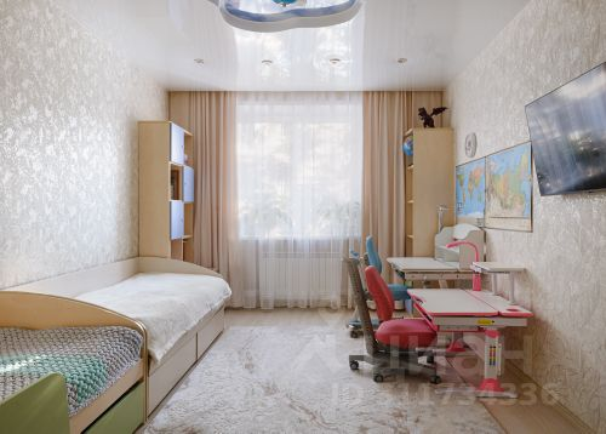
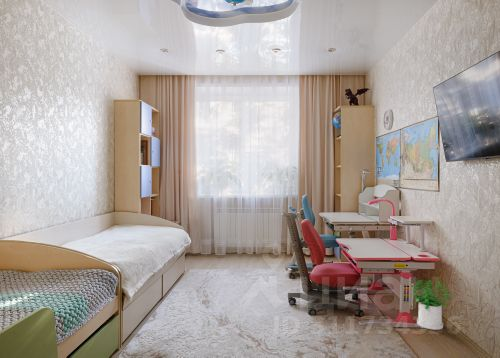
+ potted plant (429, 302)
